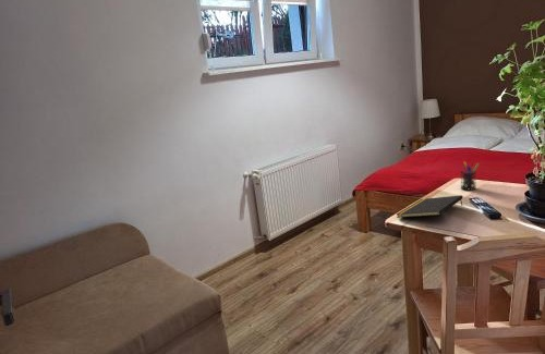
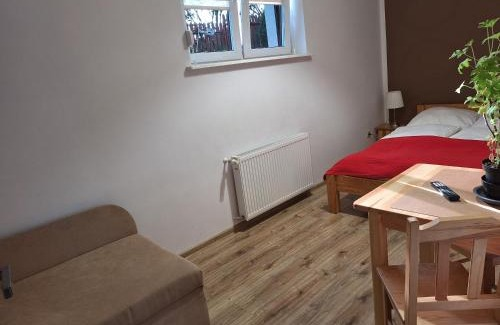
- pen holder (470, 174)
- notepad (429, 206)
